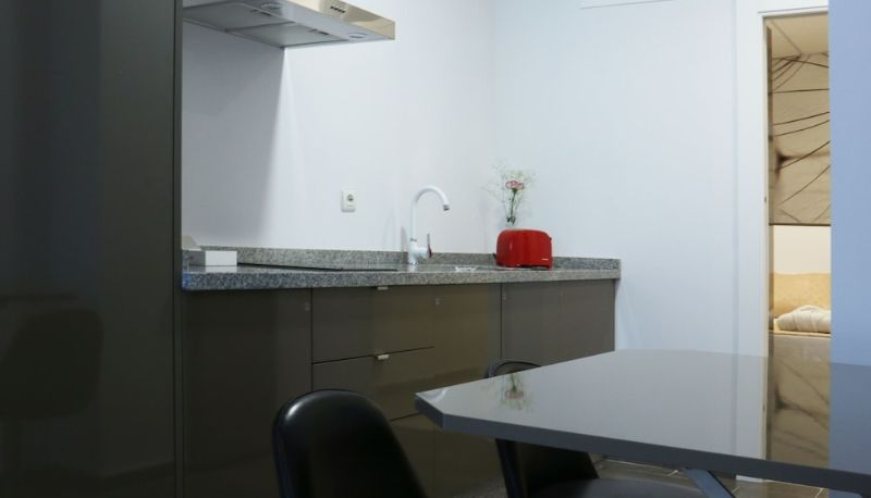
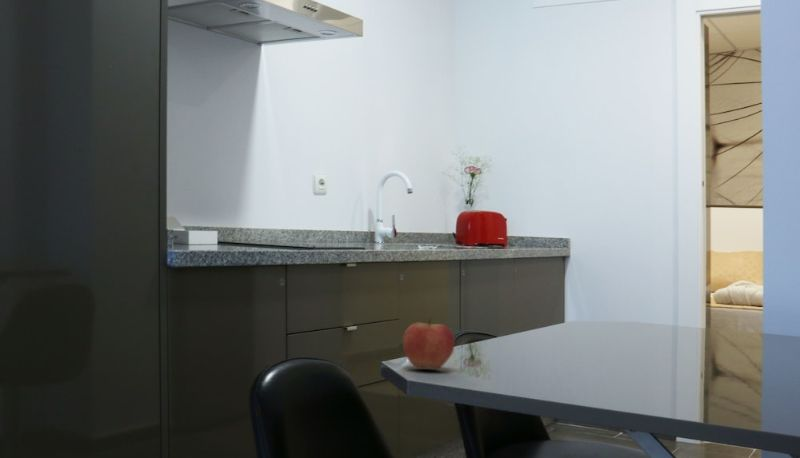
+ apple (428, 341)
